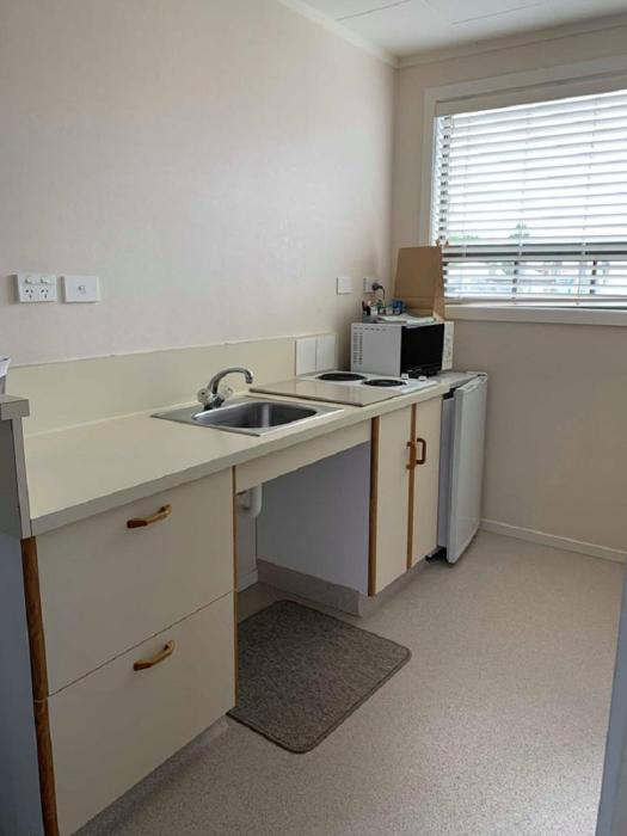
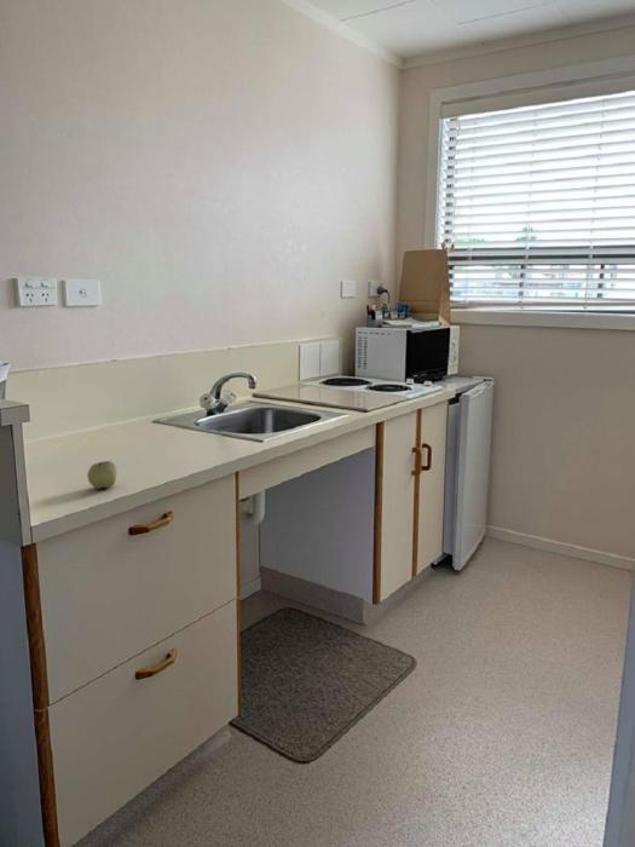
+ apple (104, 473)
